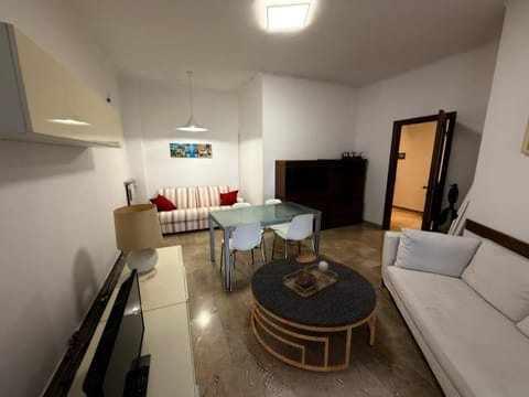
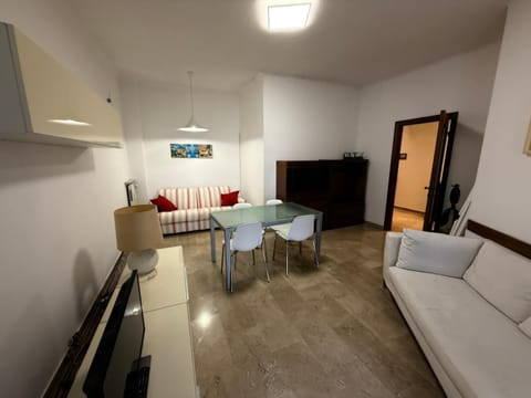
- coffee table (310, 289)
